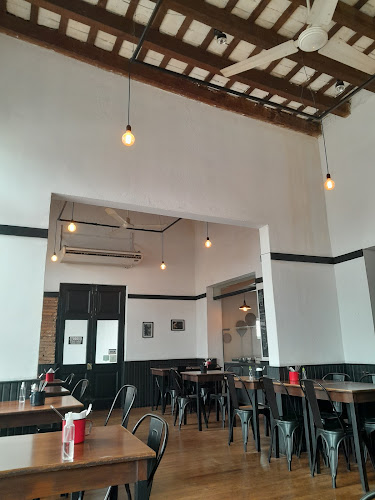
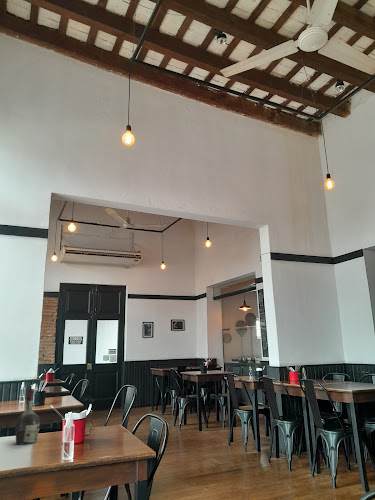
+ cognac bottle (28, 415)
